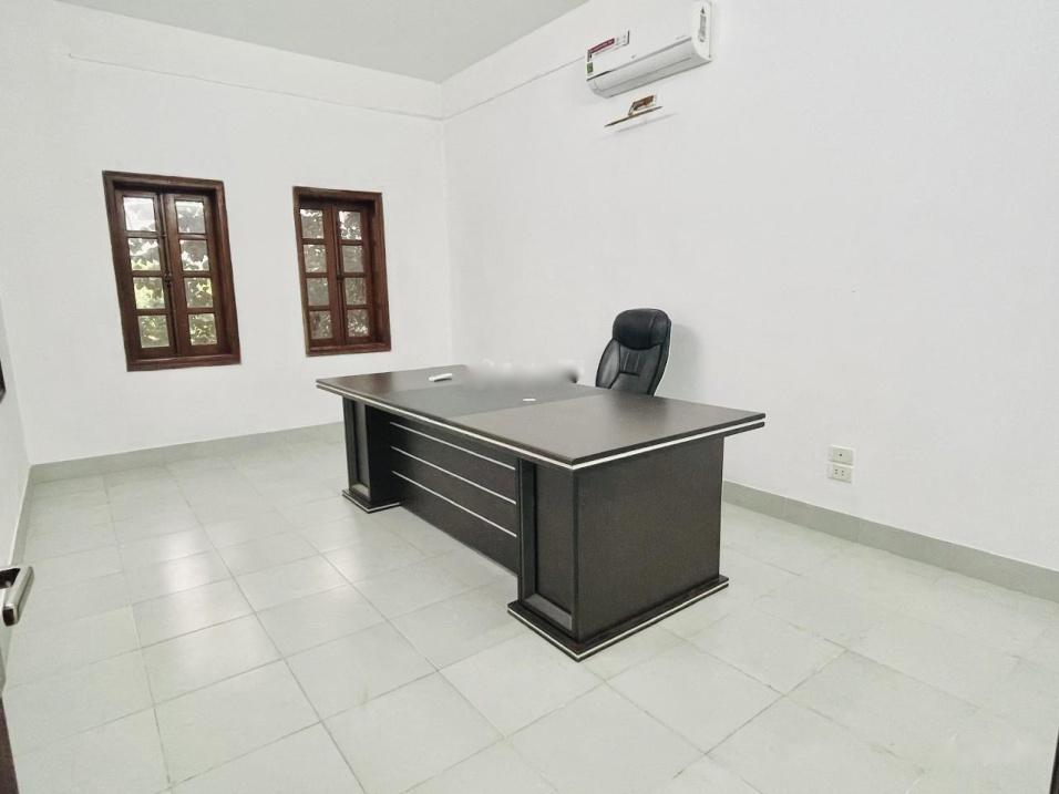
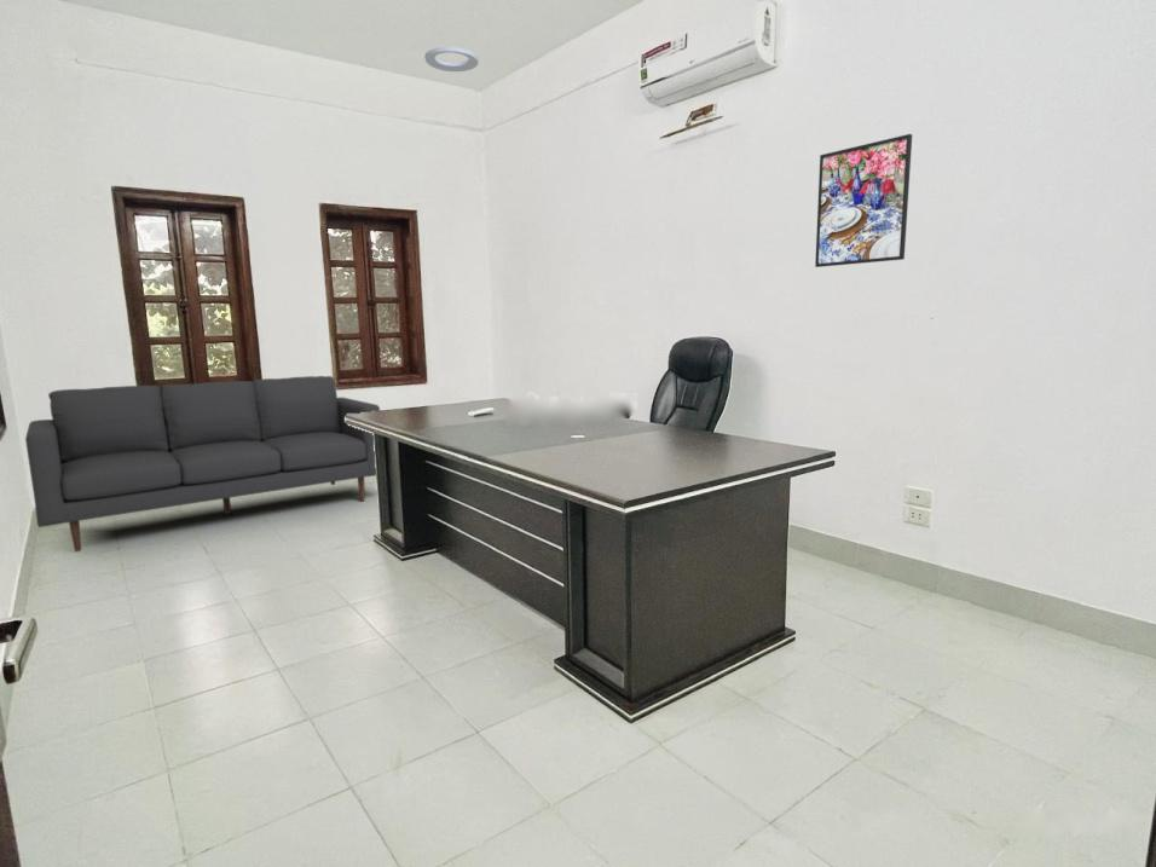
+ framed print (860, 204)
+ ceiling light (451, 63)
+ sofa (220, 449)
